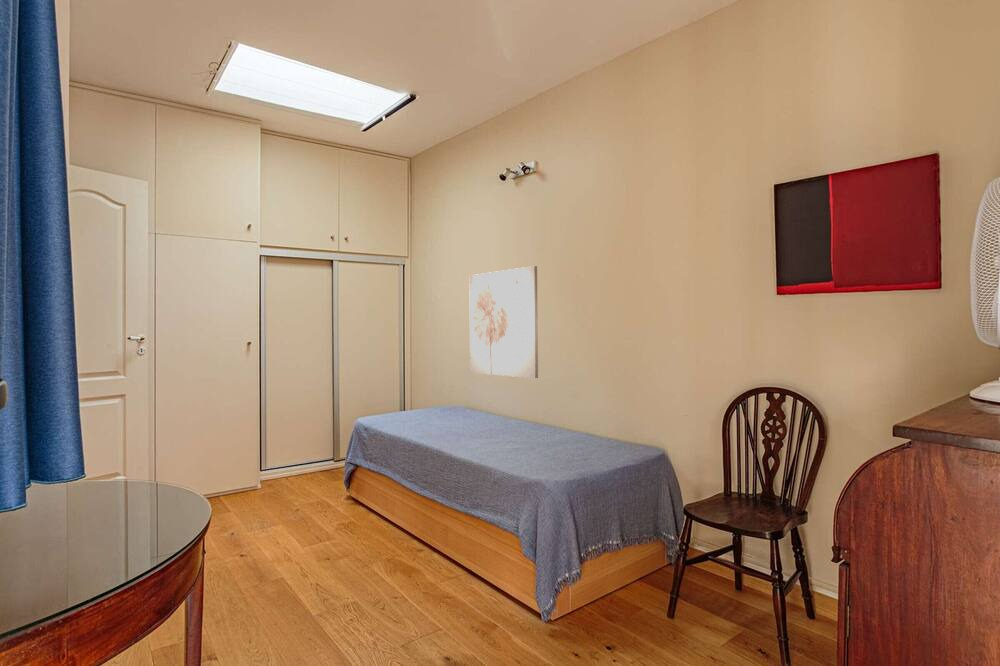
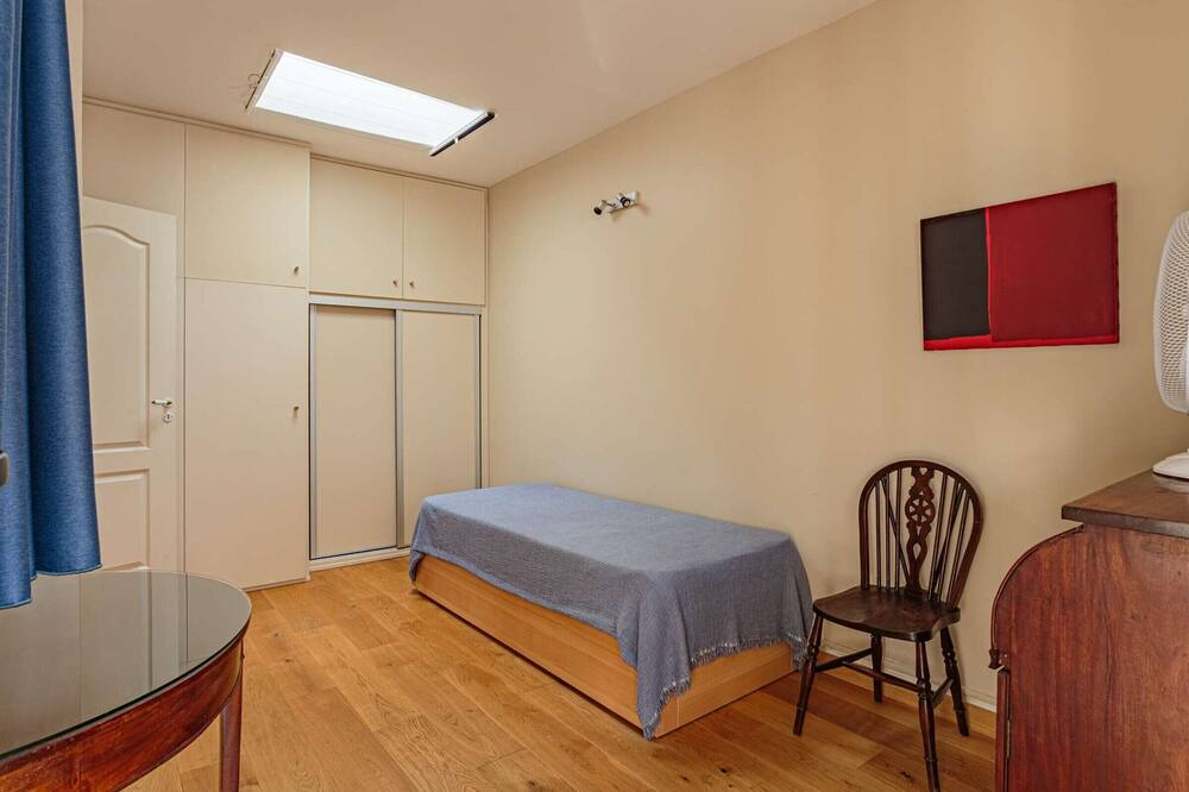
- wall art (501, 323)
